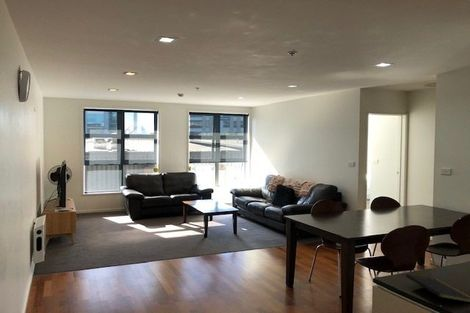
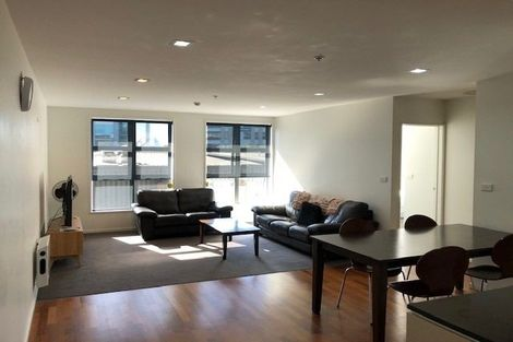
- notepad (439, 287)
